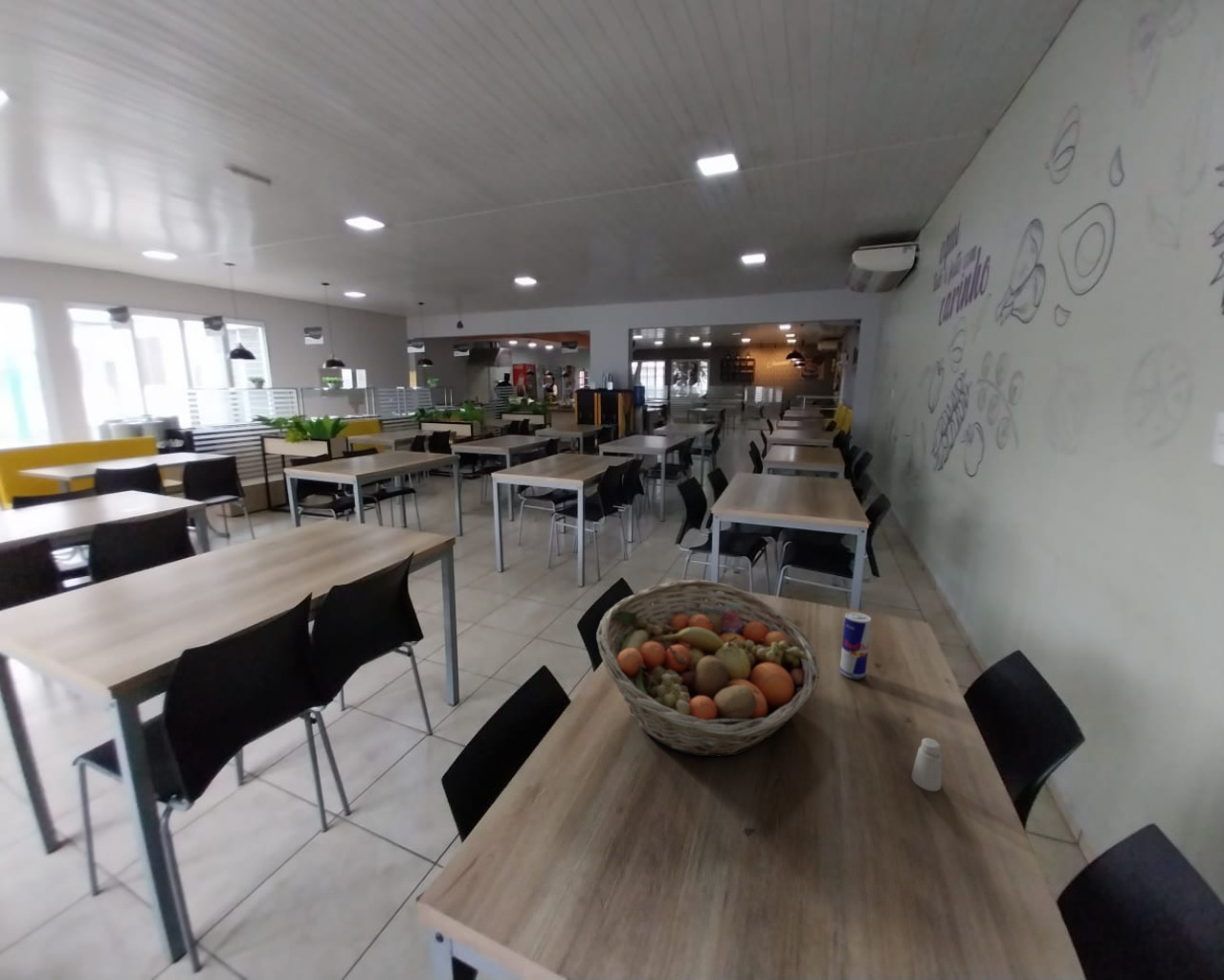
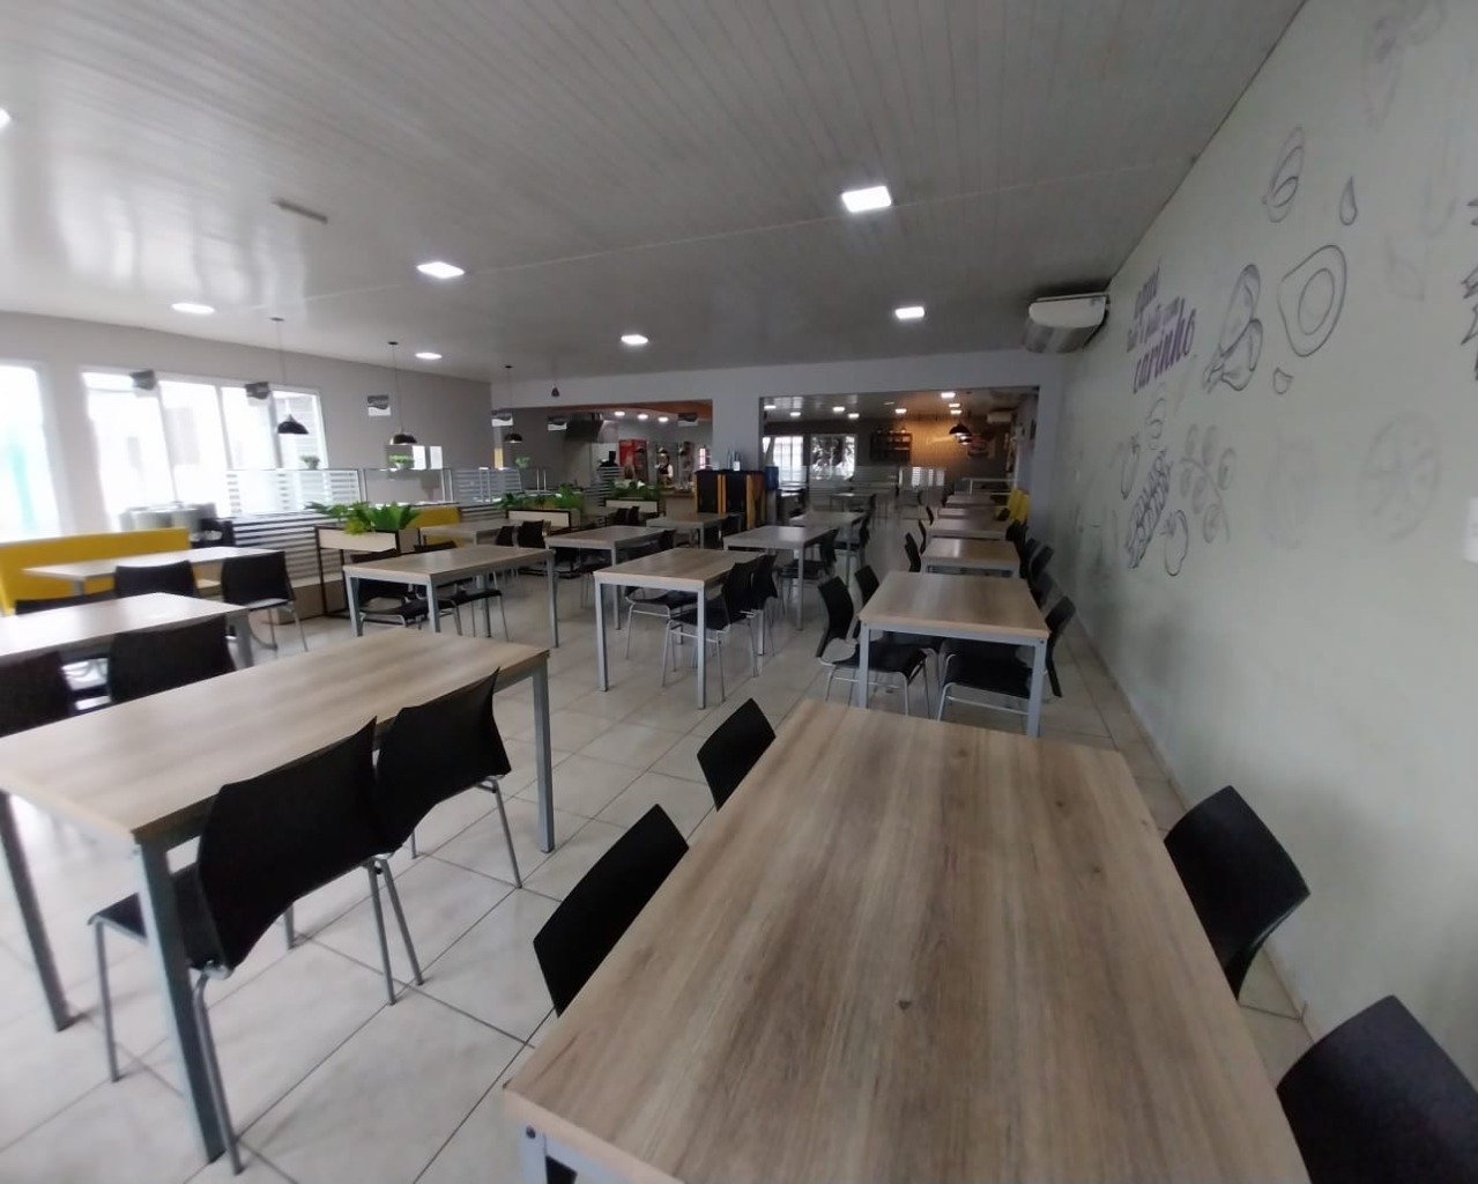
- beverage can (855, 645)
- saltshaker (928, 762)
- fruit basket (707, 658)
